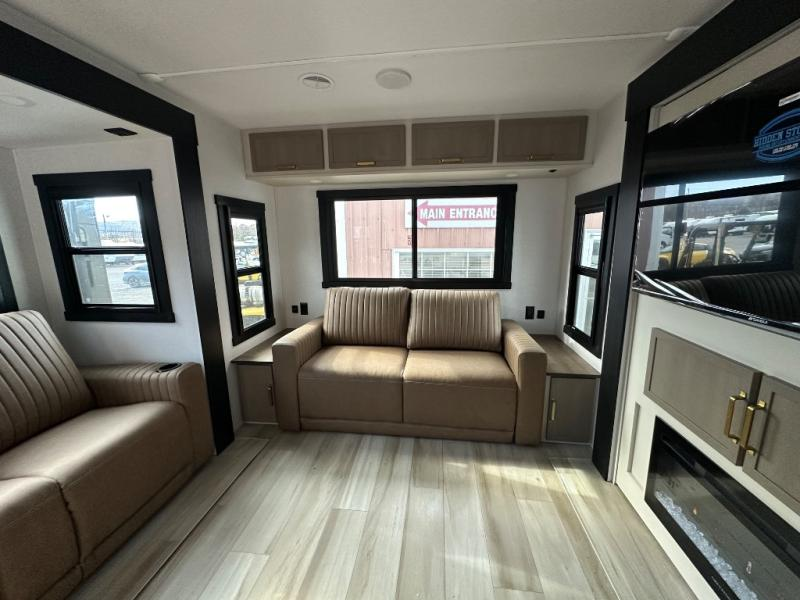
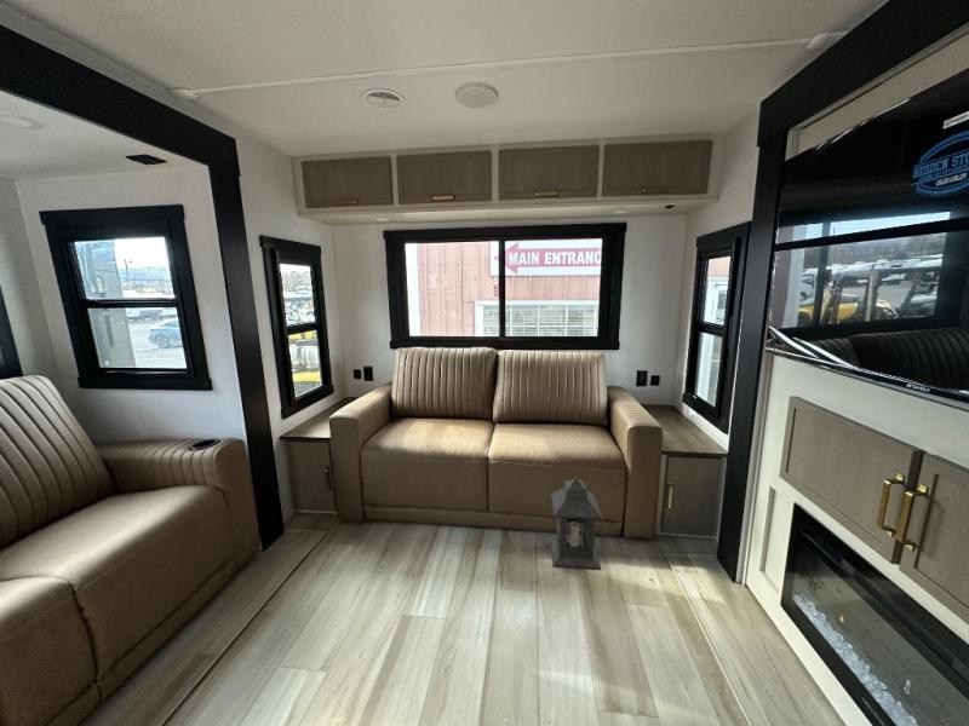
+ lantern (574, 514)
